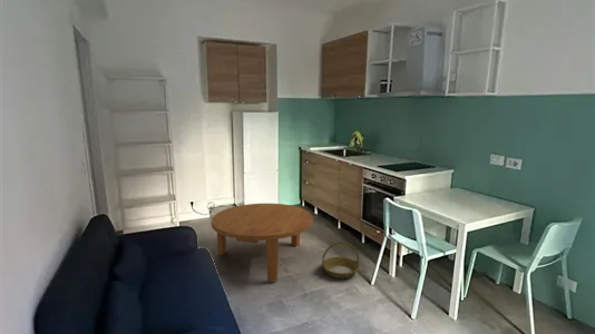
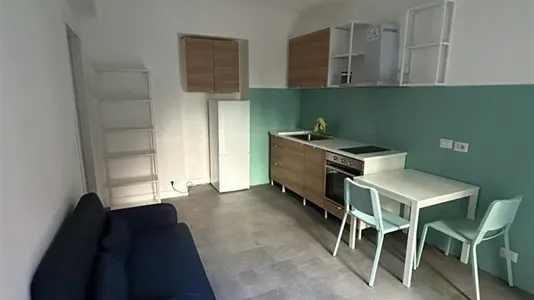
- coffee table (263, 237)
- basket (340, 257)
